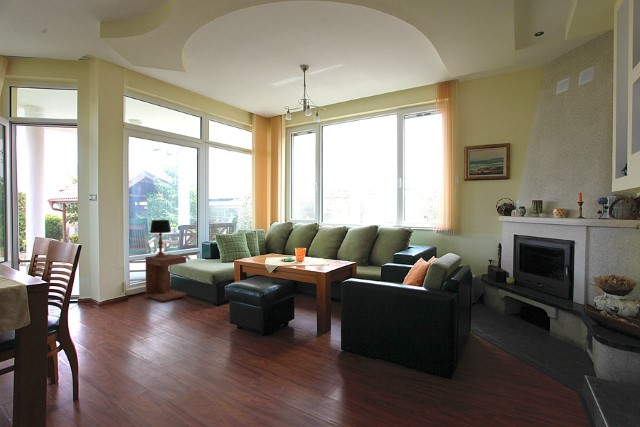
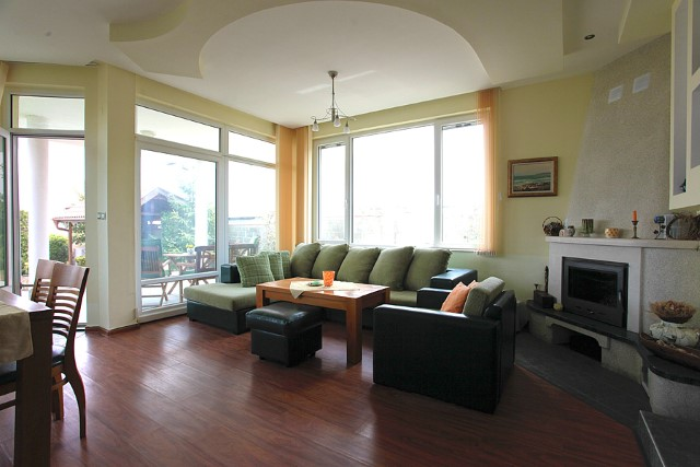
- side table (166, 277)
- table lamp (160, 238)
